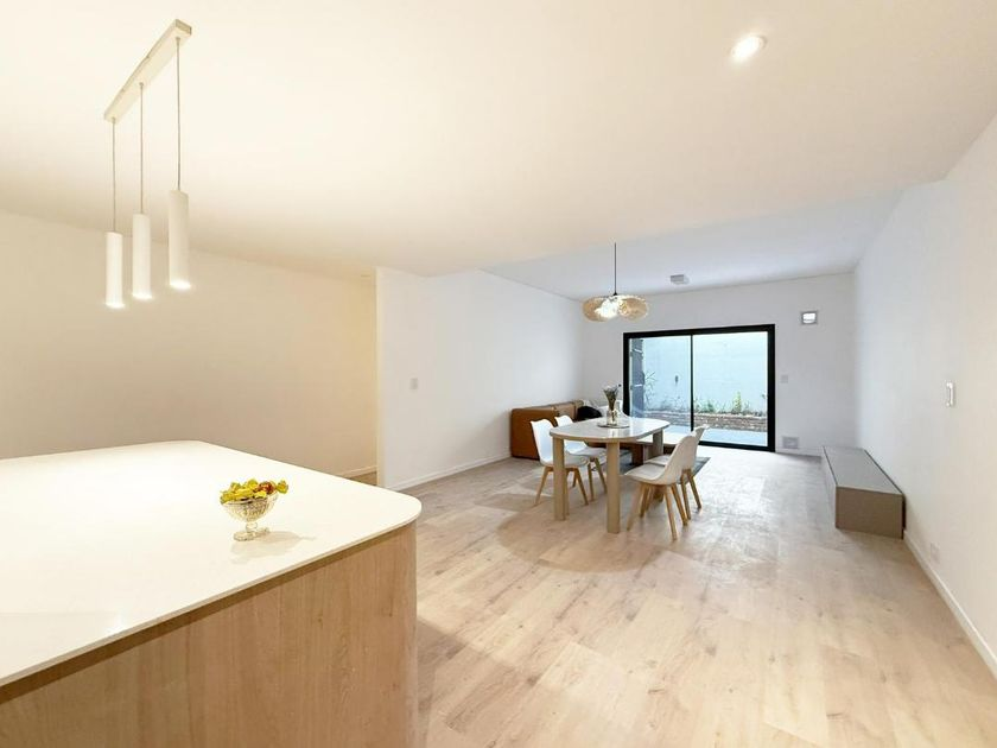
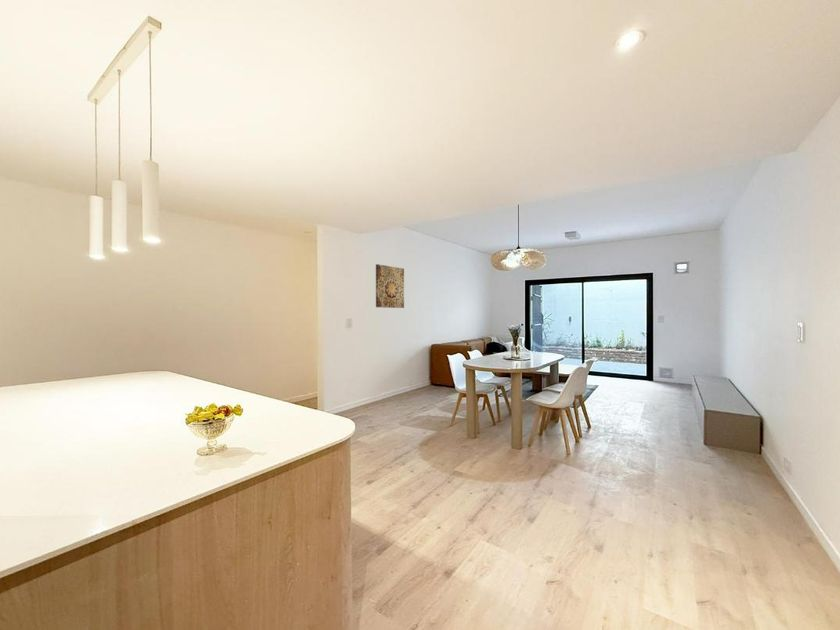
+ wall art (390, 287)
